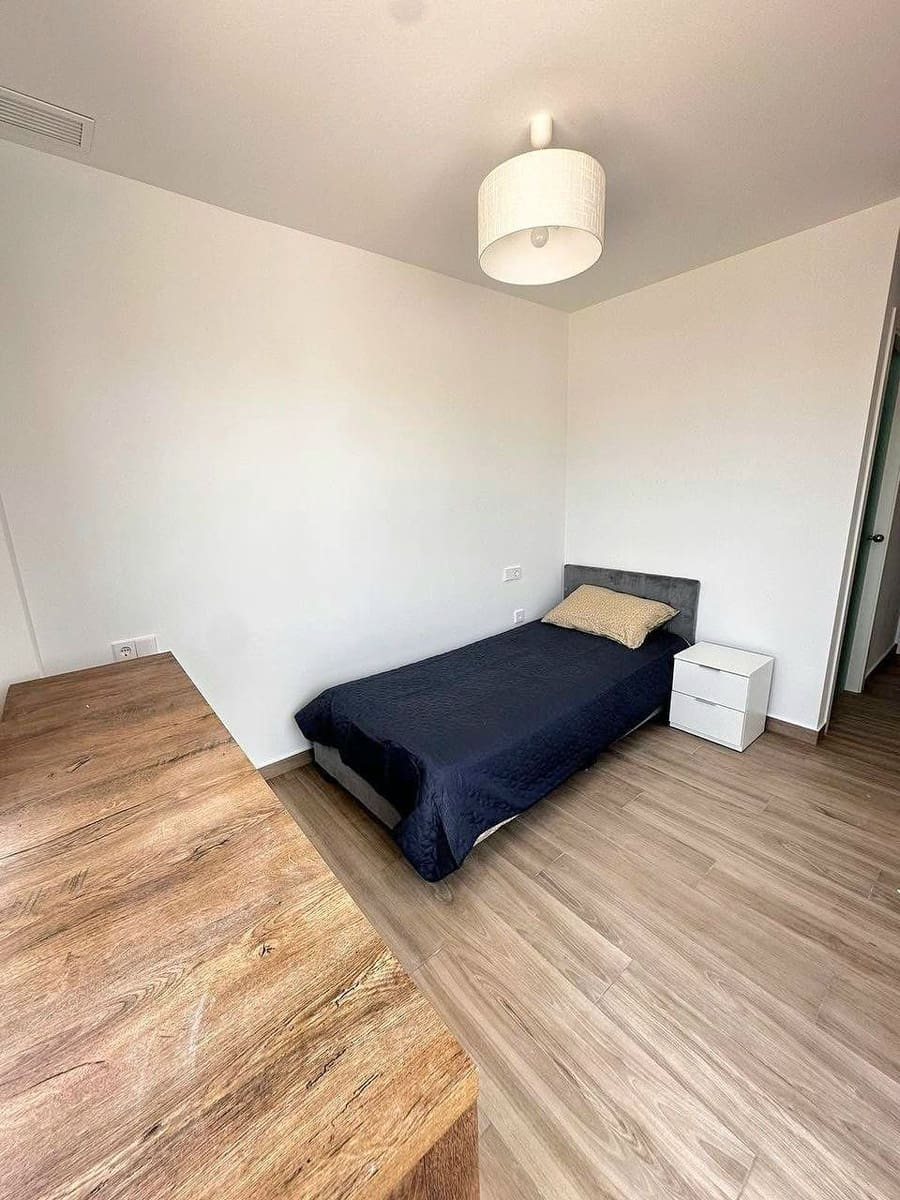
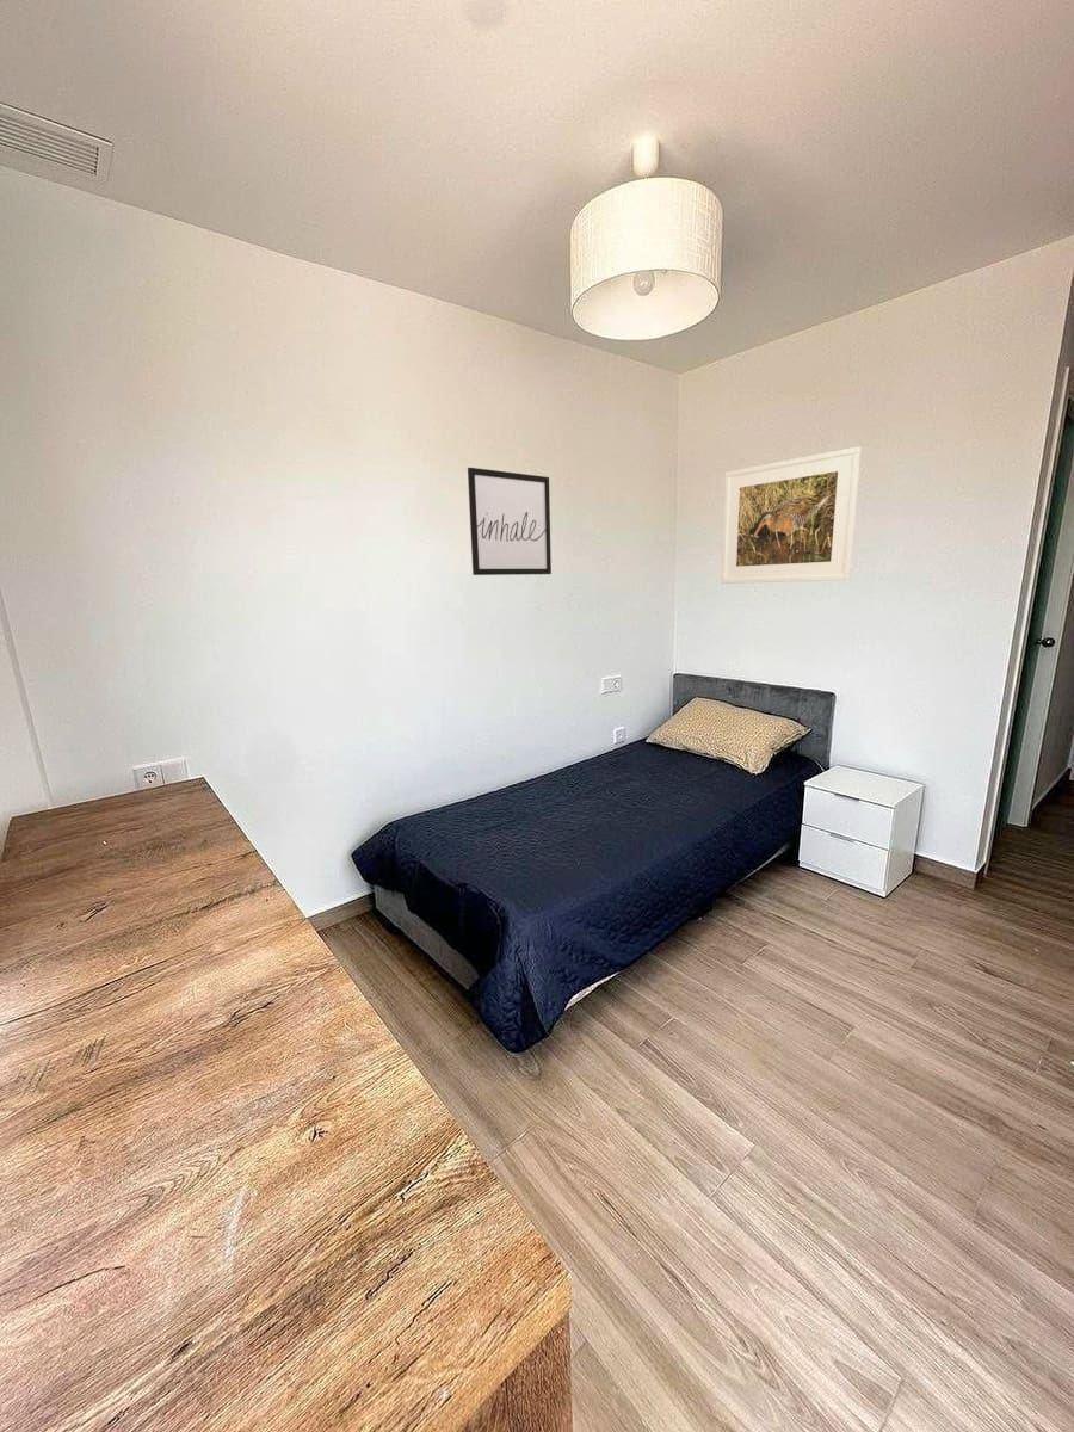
+ wall art (512, 524)
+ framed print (783, 523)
